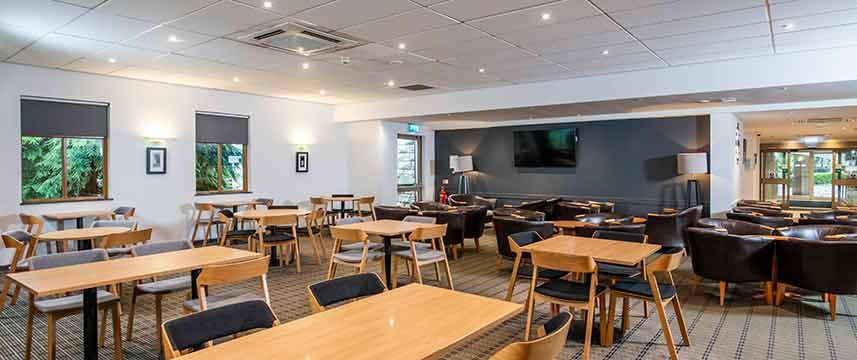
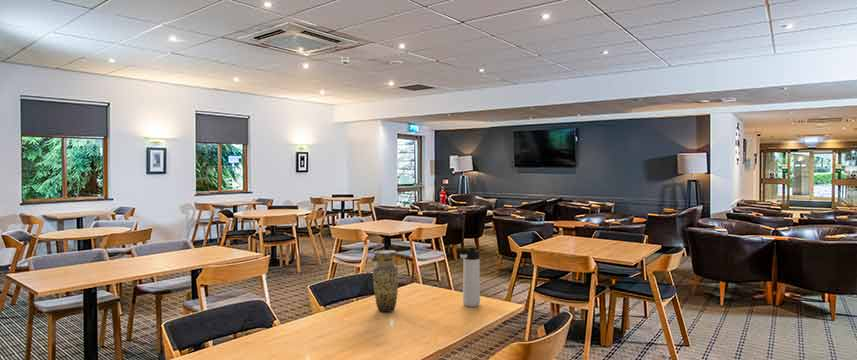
+ vase (385, 280)
+ thermos bottle (468, 276)
